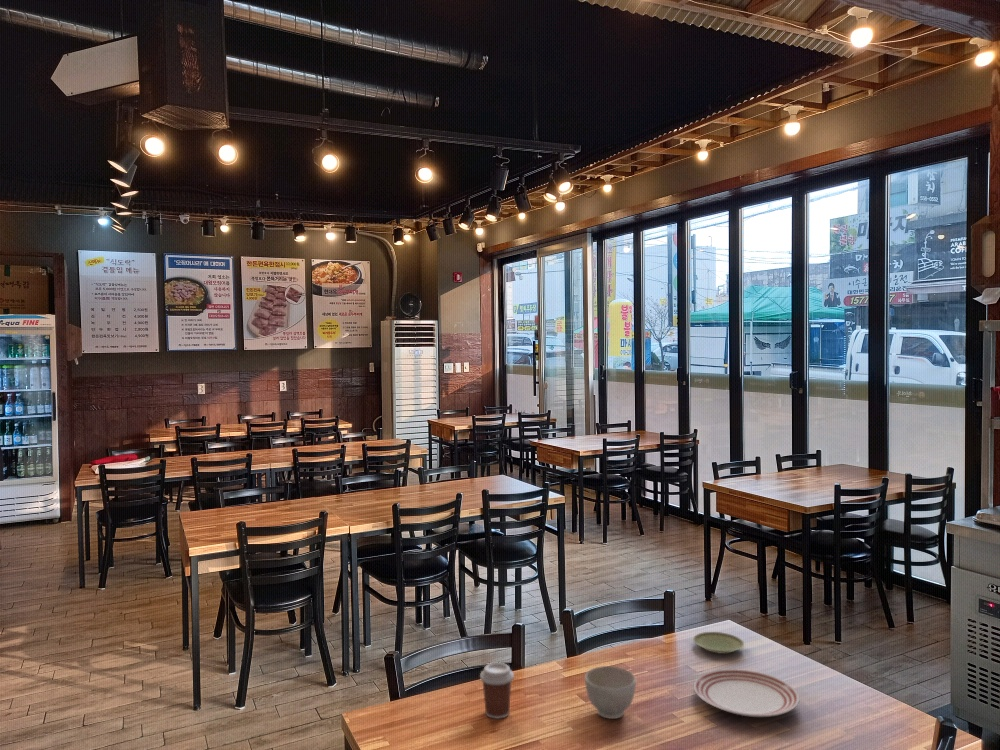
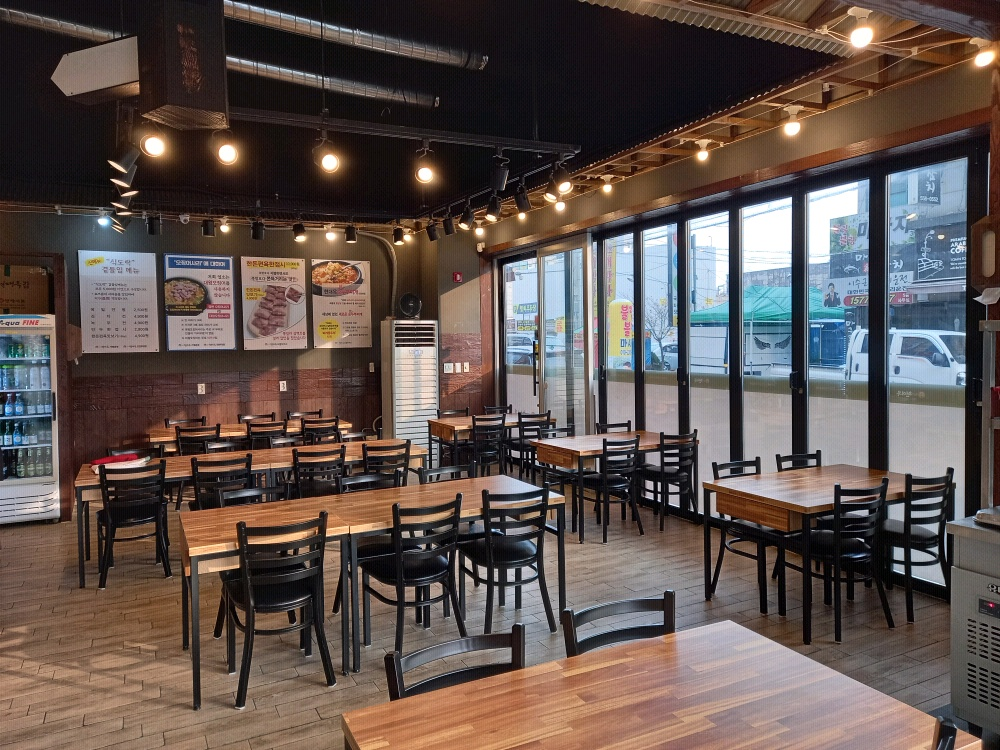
- dinner plate (745, 695)
- plate (718, 644)
- bowl (610, 694)
- coffee cup (497, 690)
